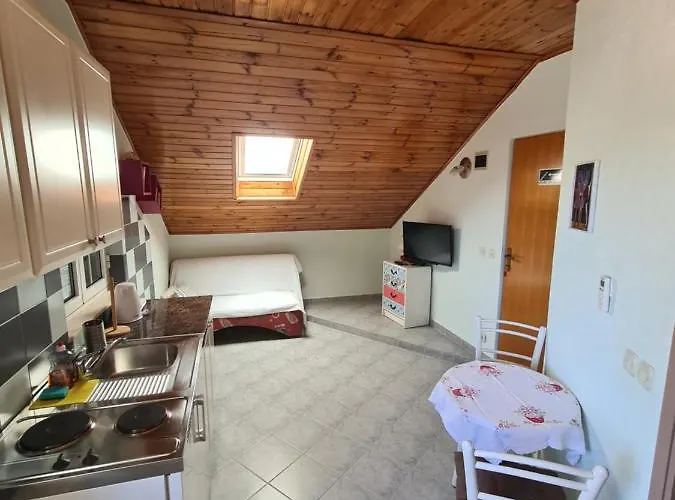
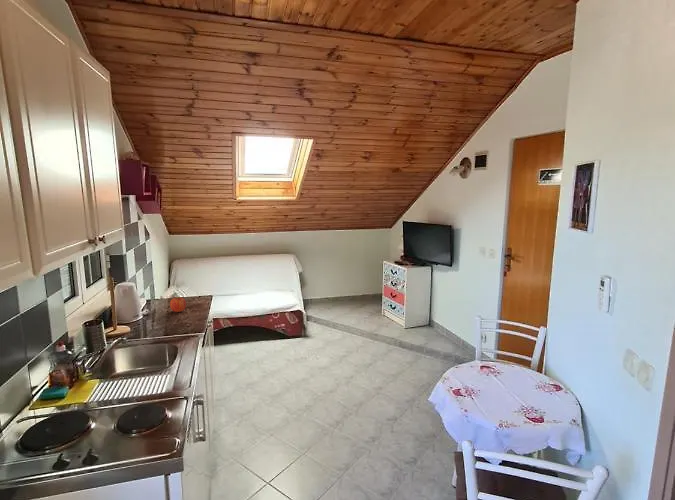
+ fruit (178, 303)
